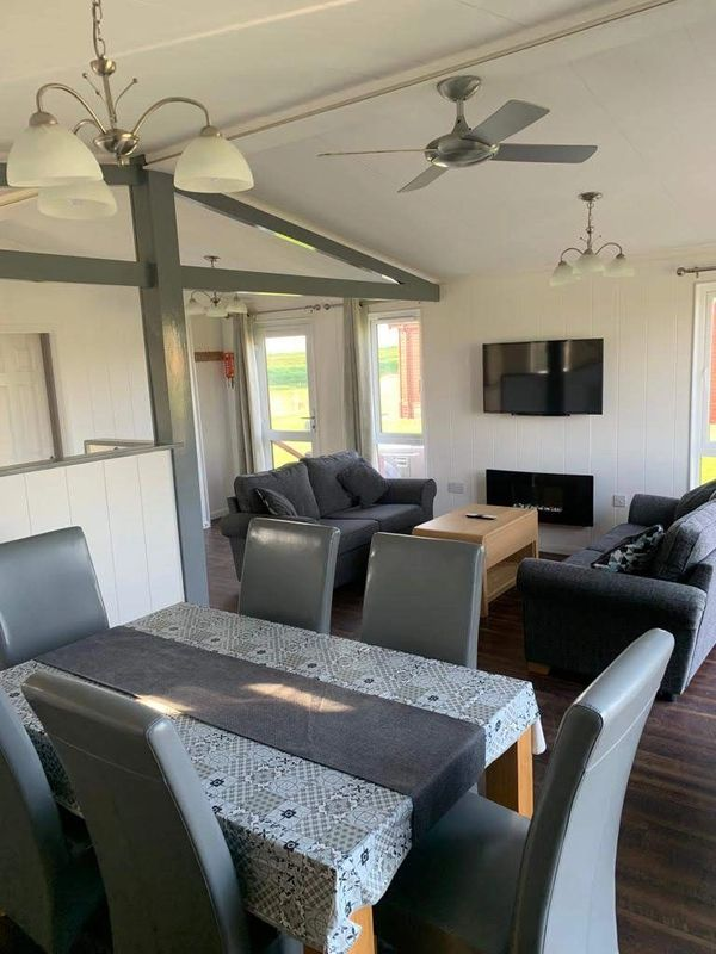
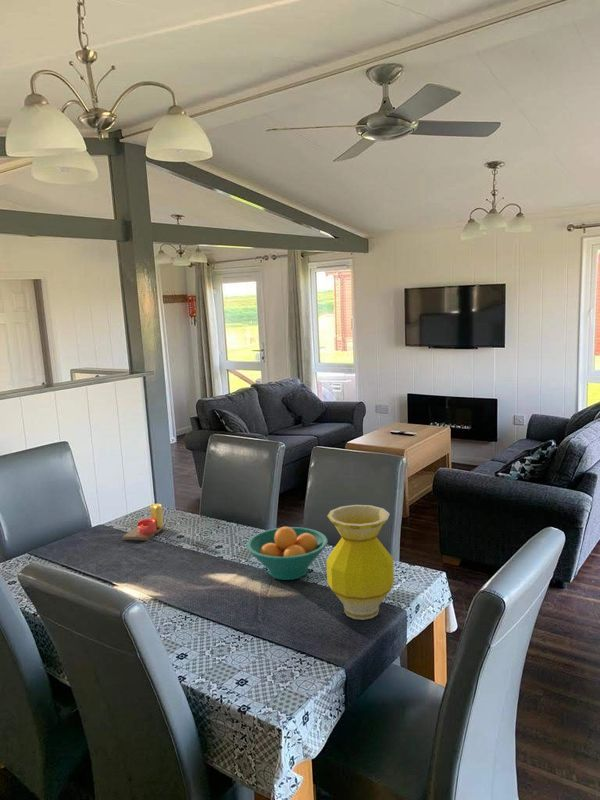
+ fruit bowl (287, 549)
+ candle (144, 520)
+ vase (359, 563)
